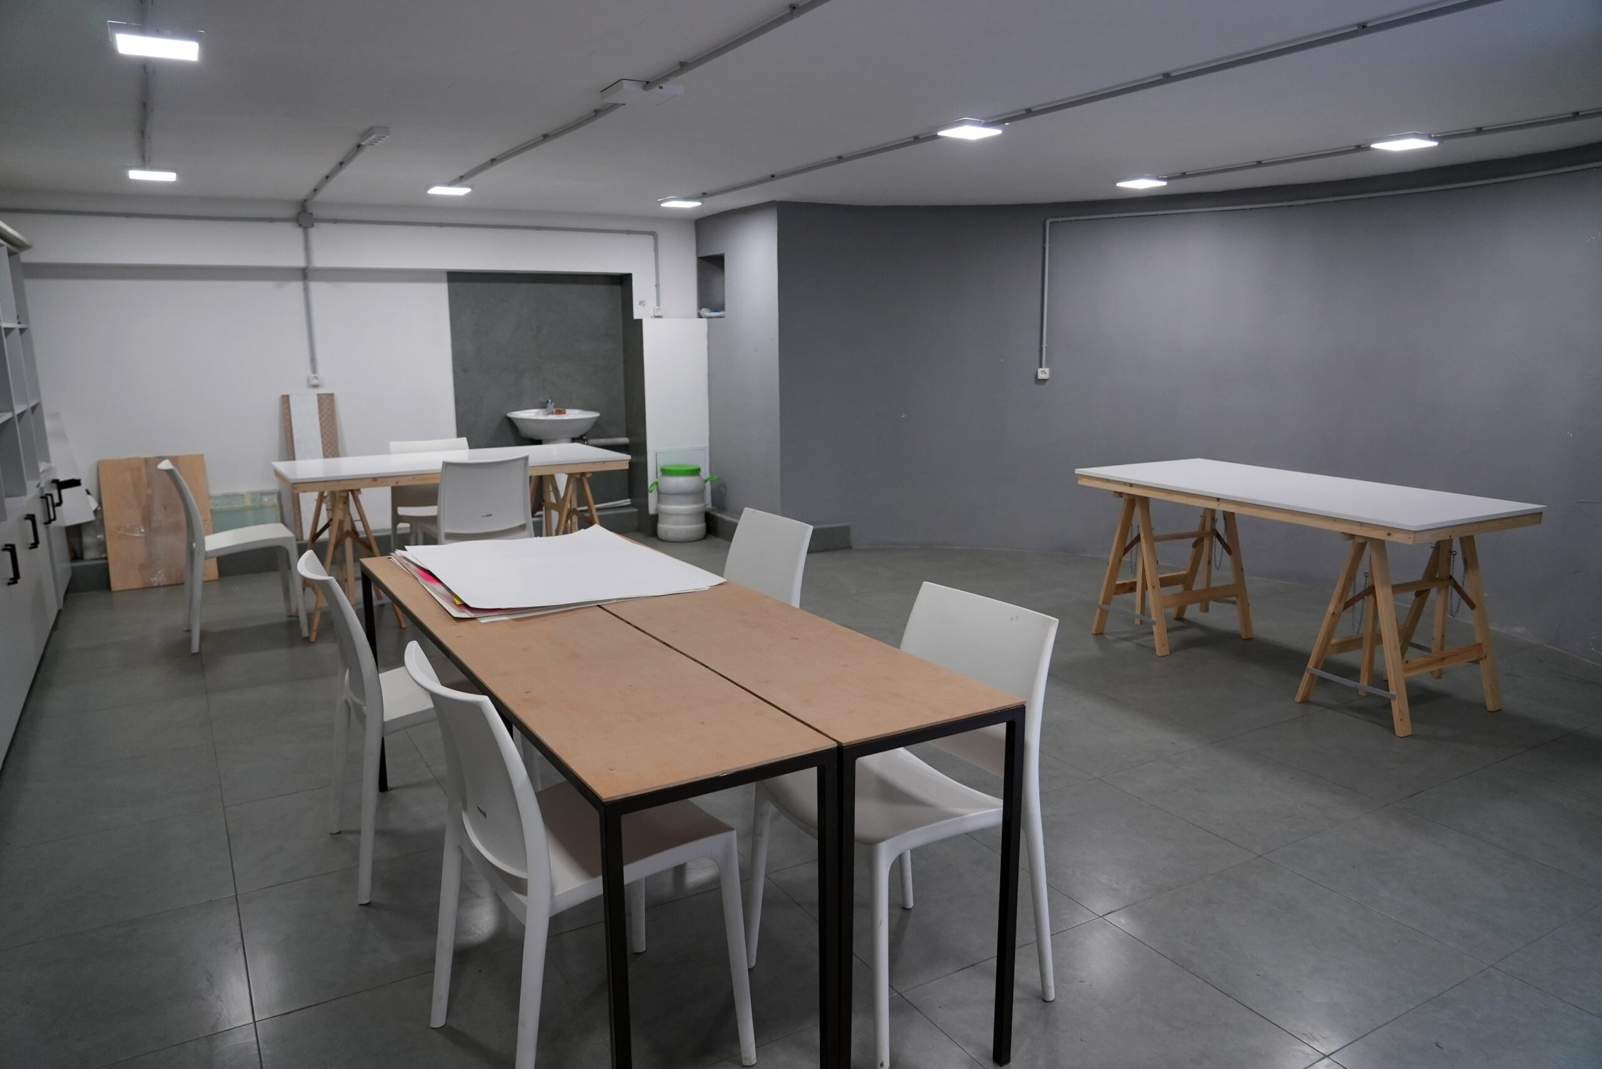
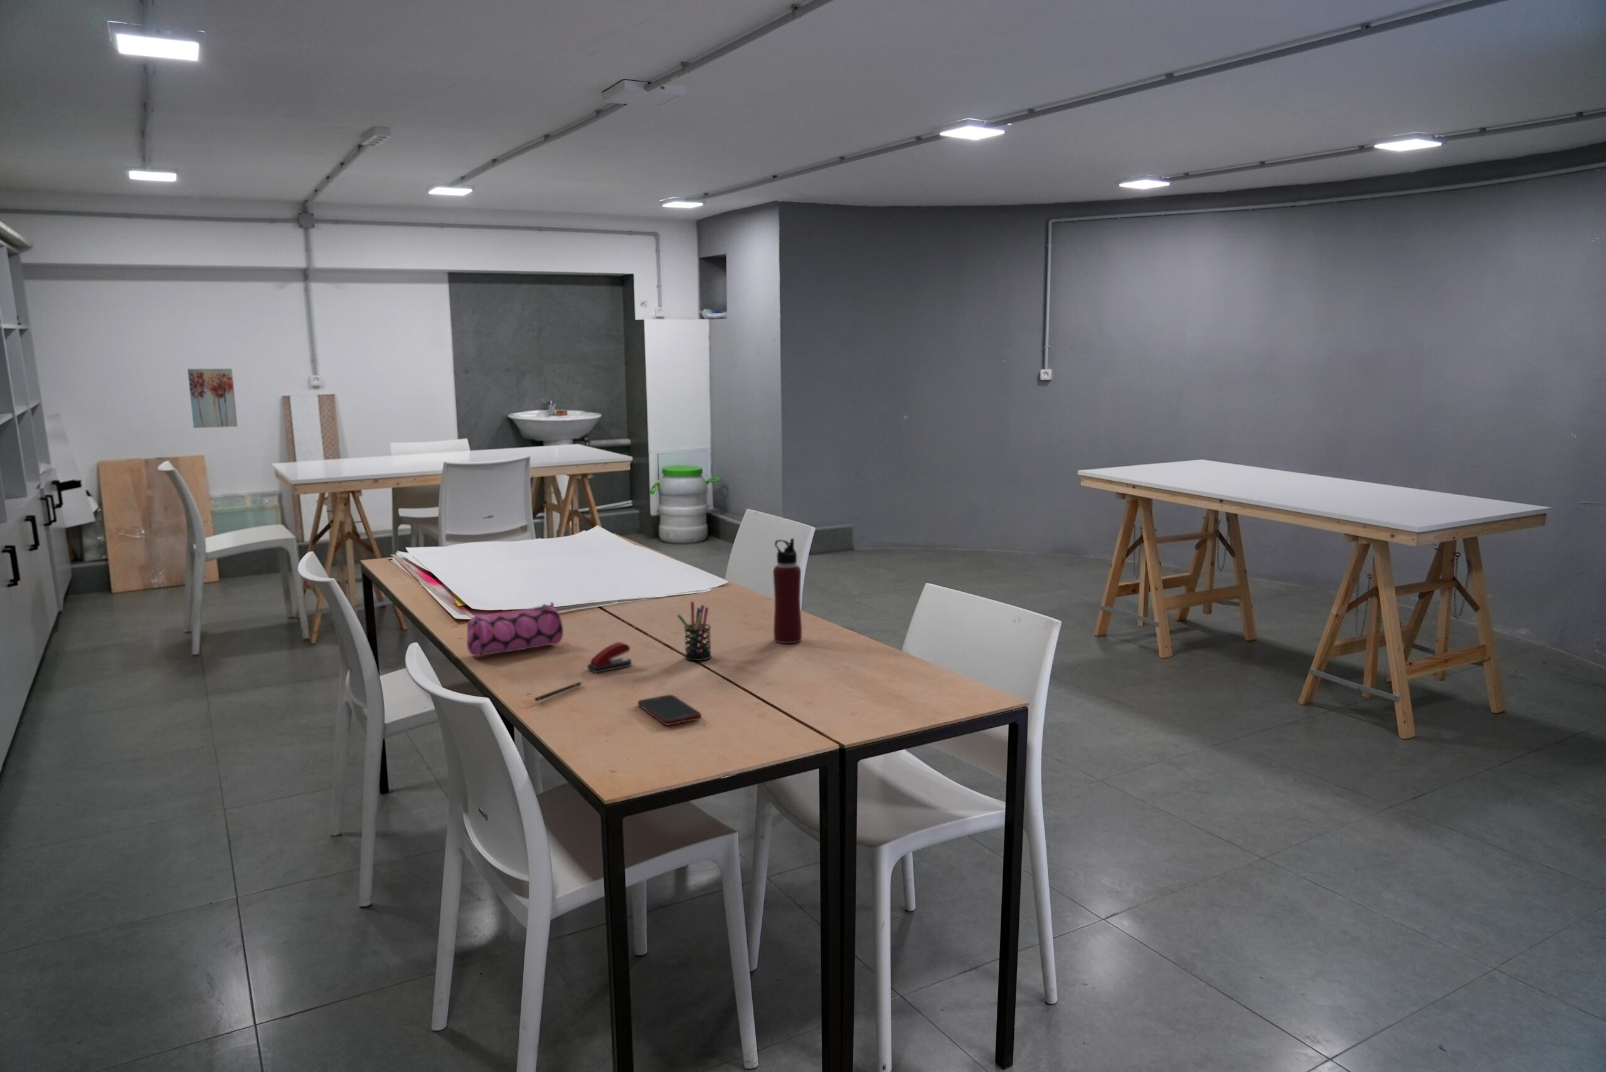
+ wall art (213, 398)
+ pen holder (694, 631)
+ water bottle (786, 590)
+ stapler (610, 656)
+ cell phone (669, 709)
+ pen (560, 690)
+ pencil case (513, 629)
